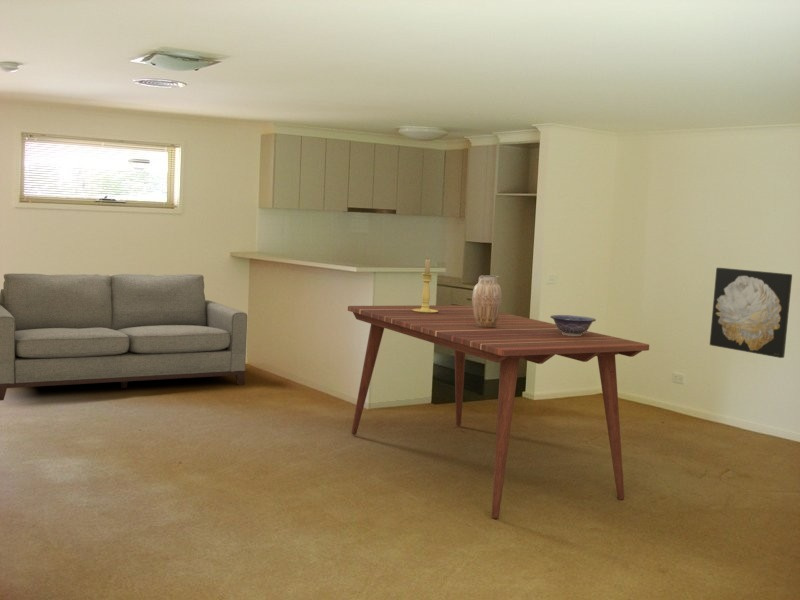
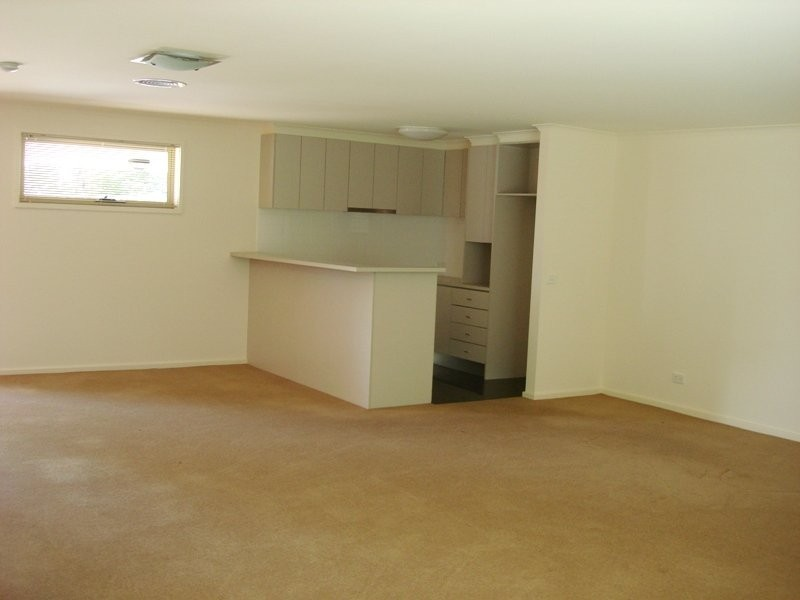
- decorative bowl (572, 325)
- vase (486, 300)
- sofa (117, 329)
- dining table (462, 394)
- candle holder (426, 284)
- wall art (749, 311)
